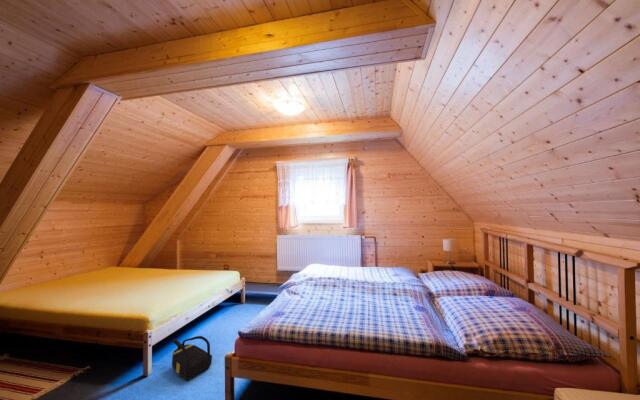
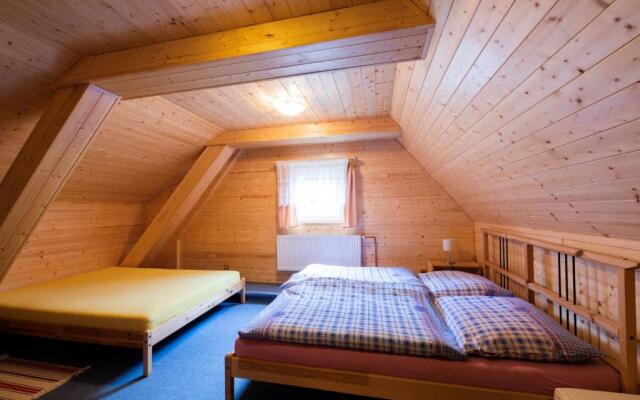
- backpack (187, 352)
